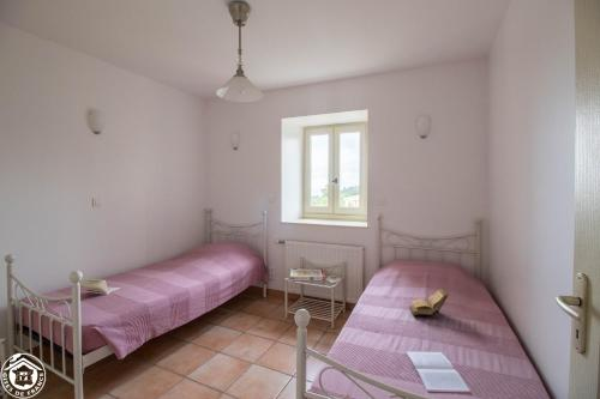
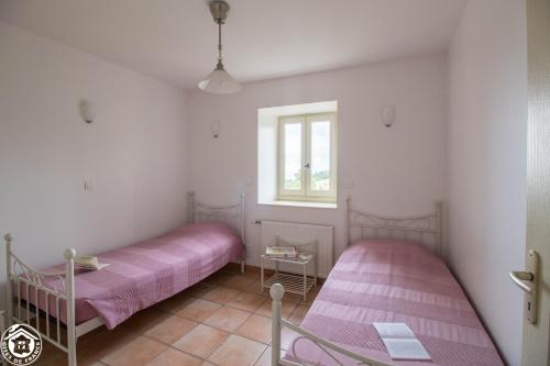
- book (428, 301)
